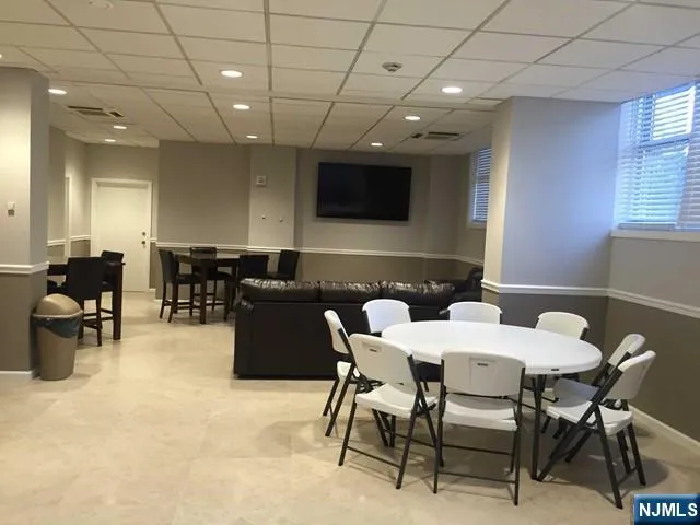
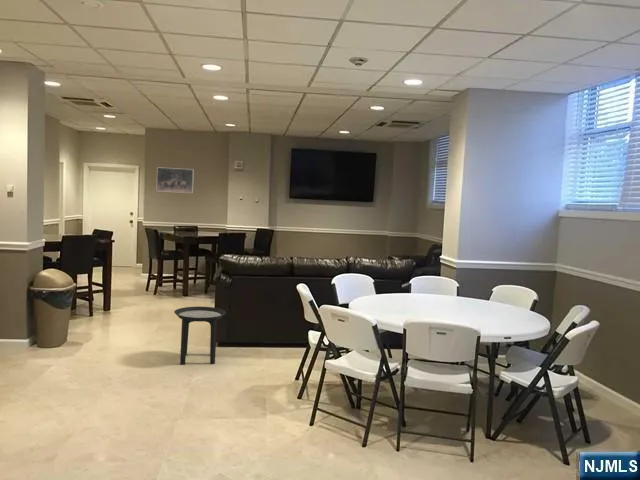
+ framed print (175, 180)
+ side table (210, 337)
